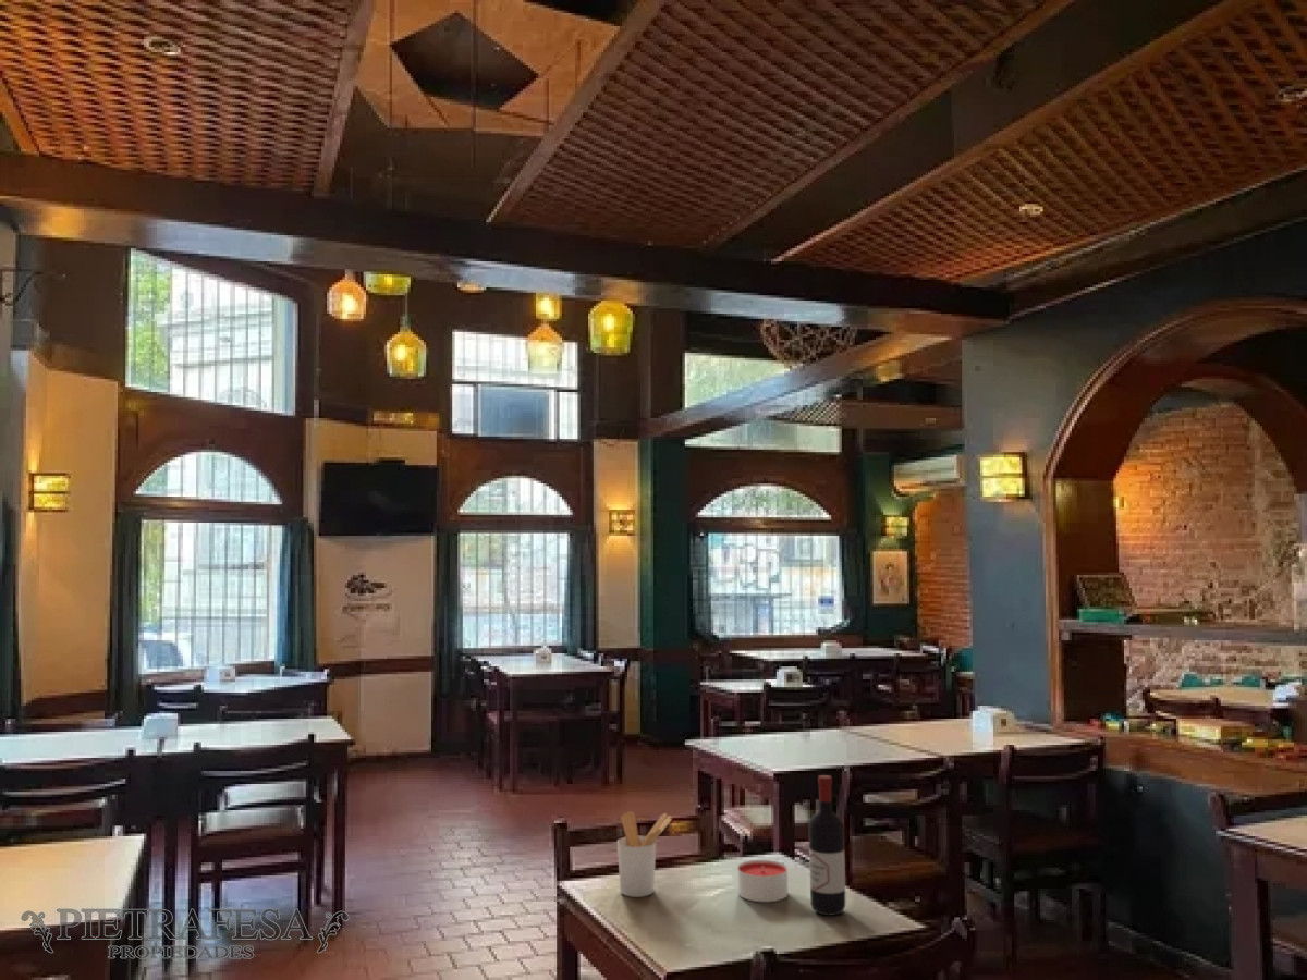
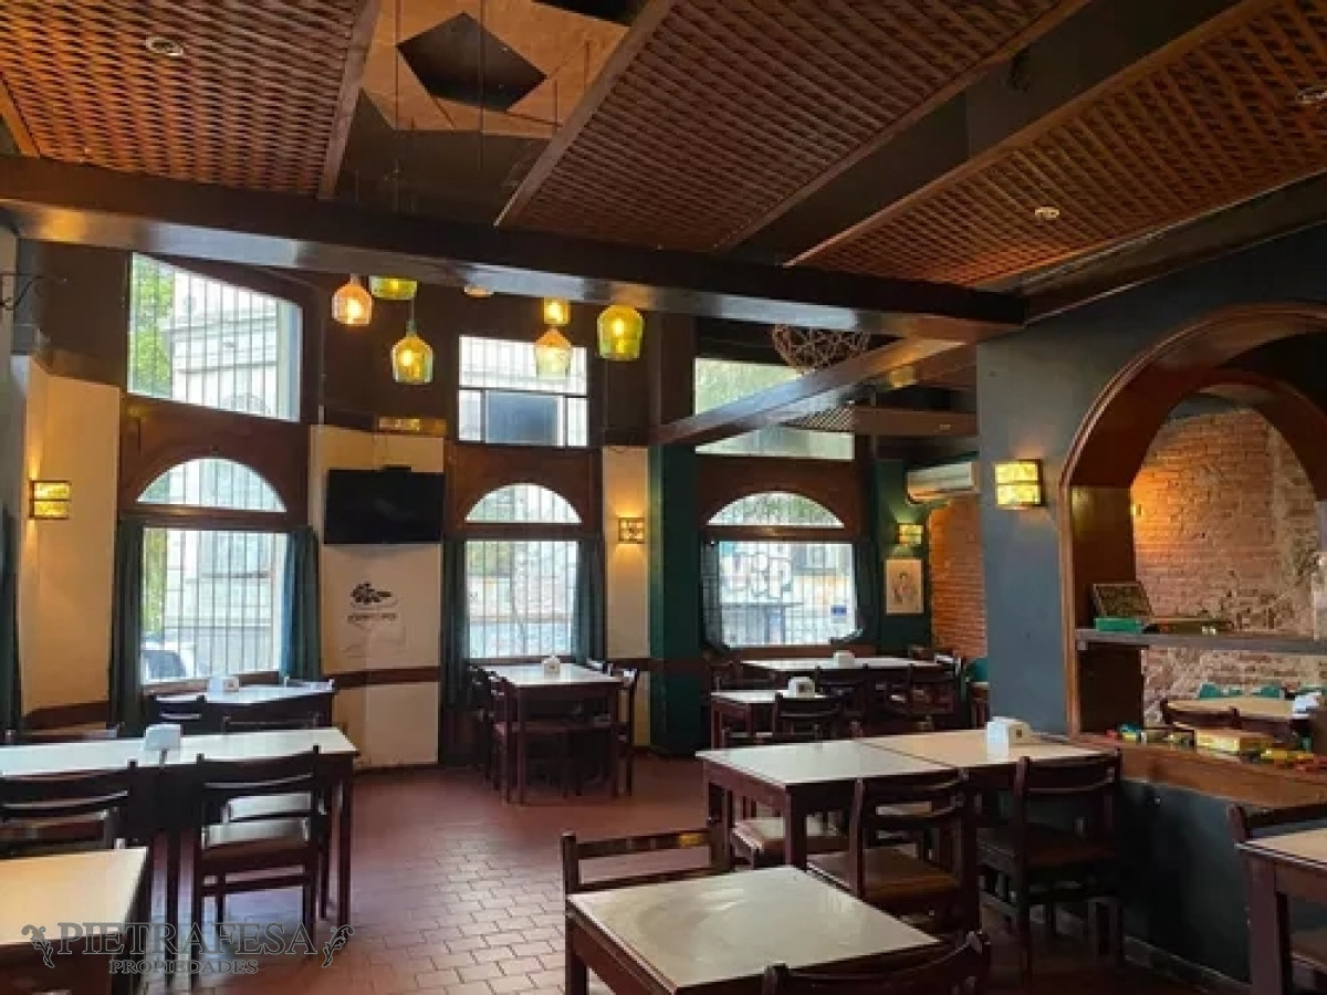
- wine bottle (826, 843)
- utensil holder (646, 852)
- candle (762, 879)
